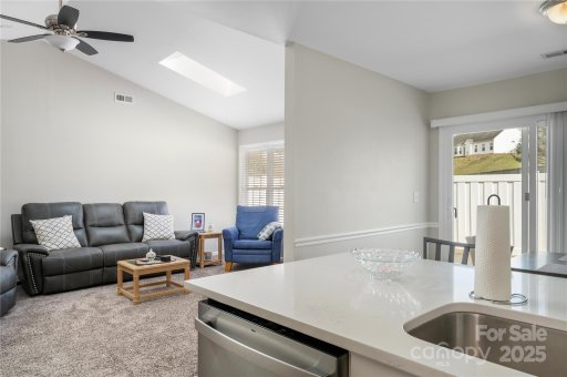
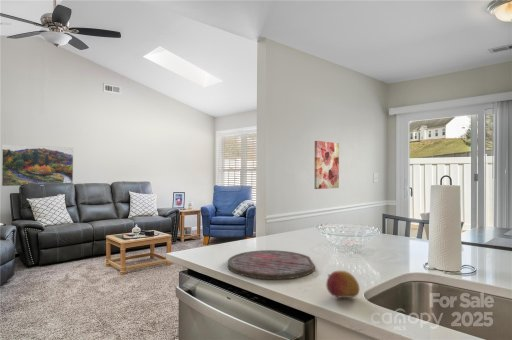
+ cutting board (271, 262)
+ wall art (327, 165)
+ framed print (39, 165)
+ fruit (342, 283)
